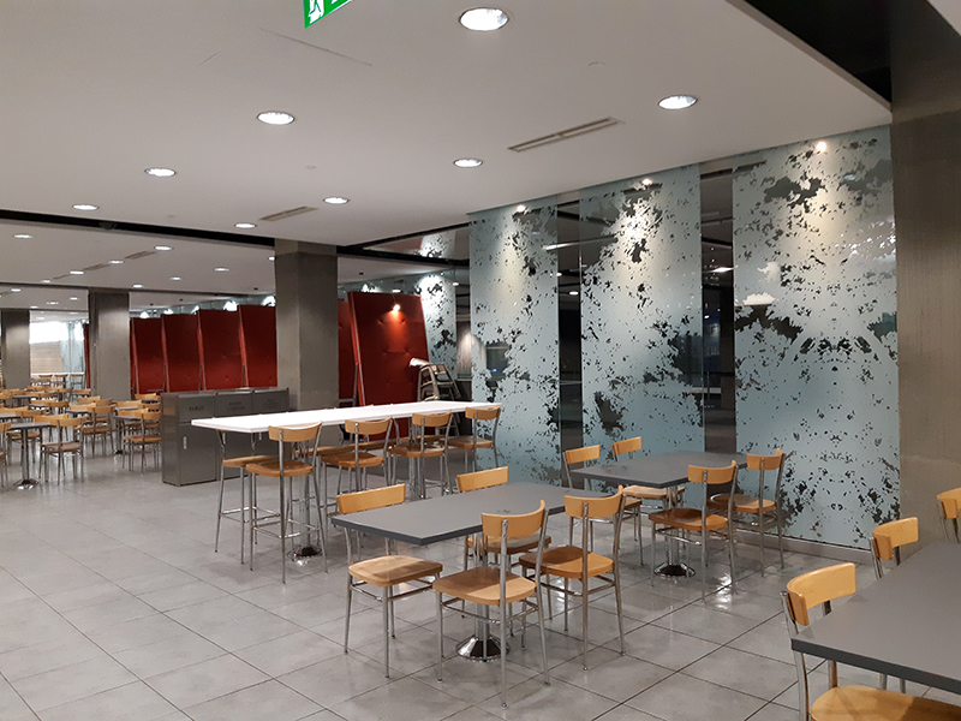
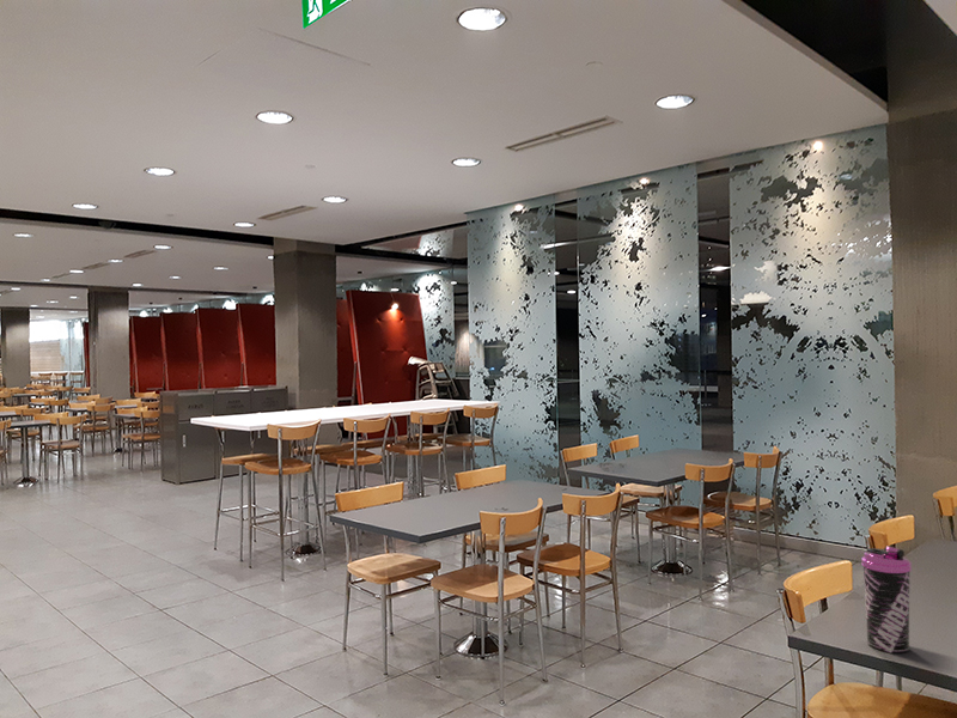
+ water bottle (886, 597)
